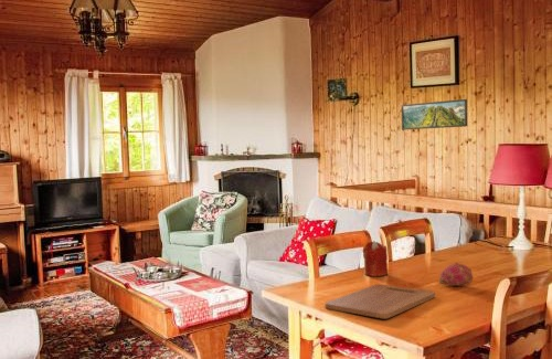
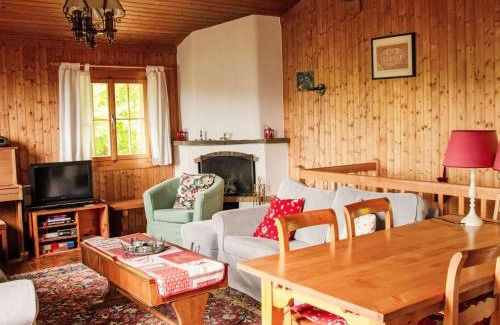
- candle (375, 257)
- fruit (456, 274)
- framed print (433, 115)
- cutting board (381, 299)
